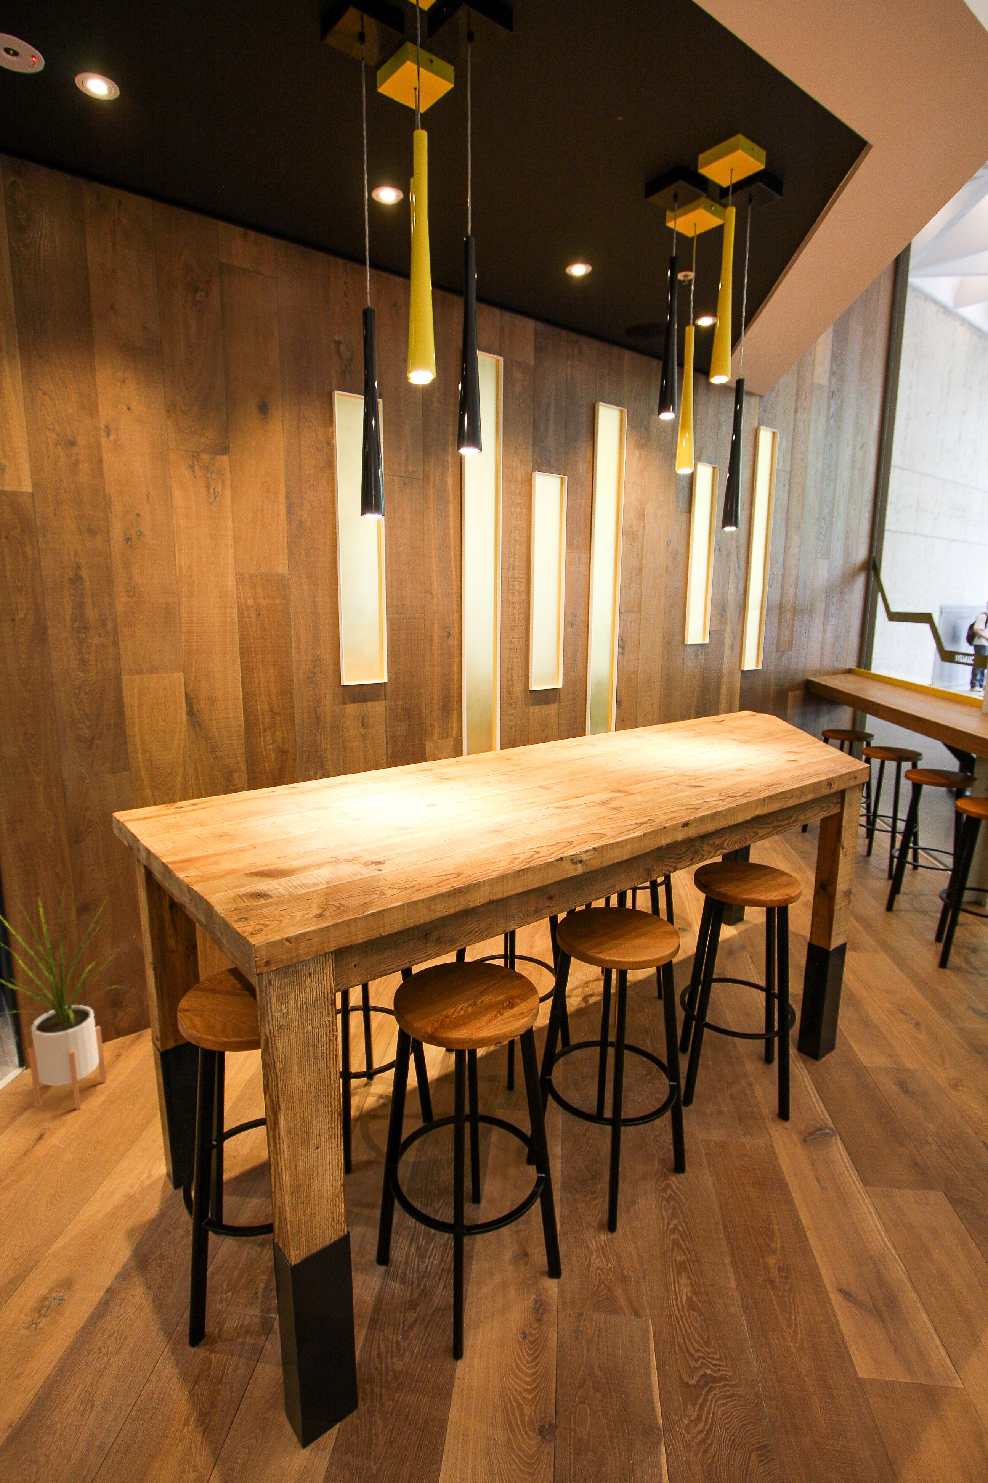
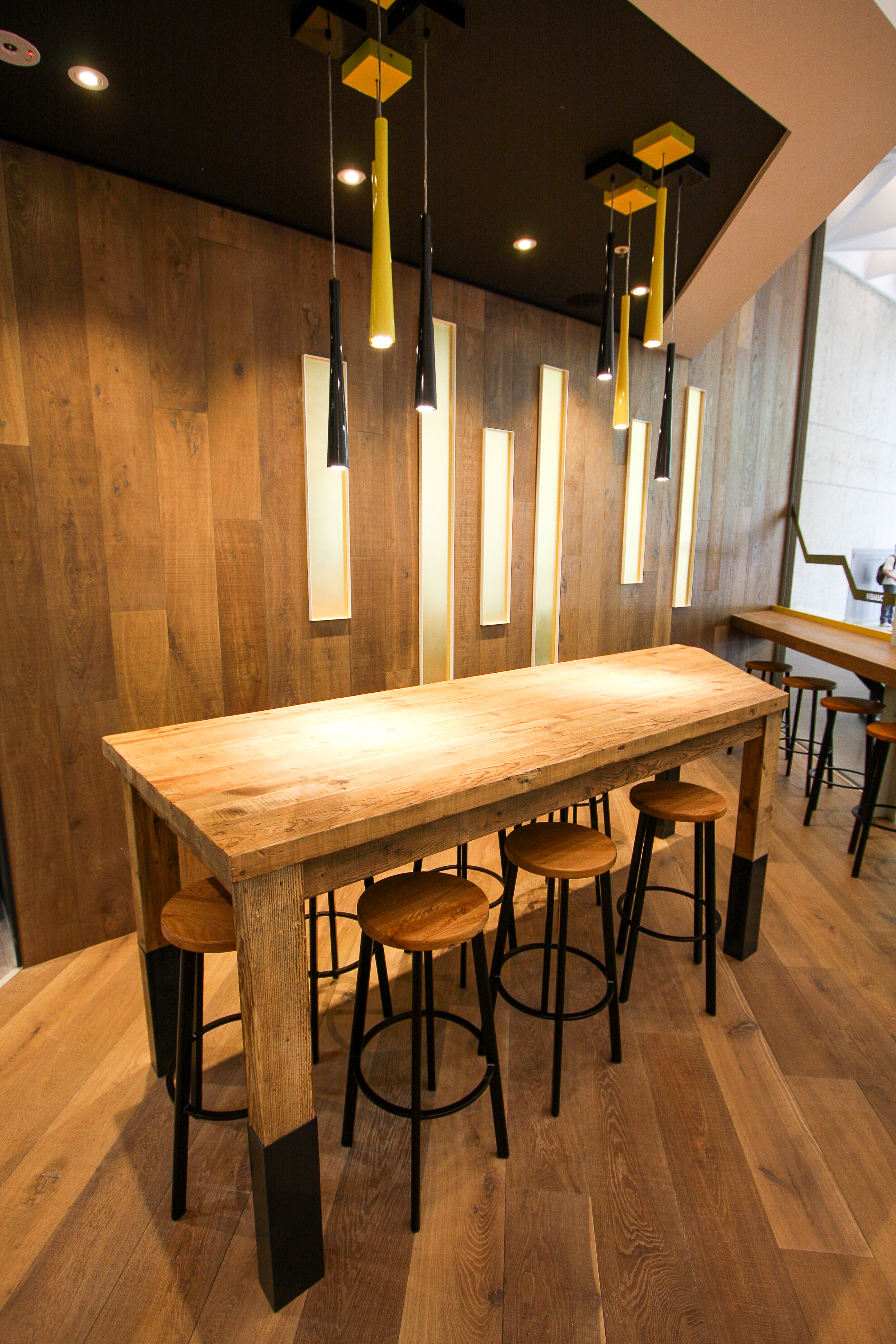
- house plant (62, 994)
